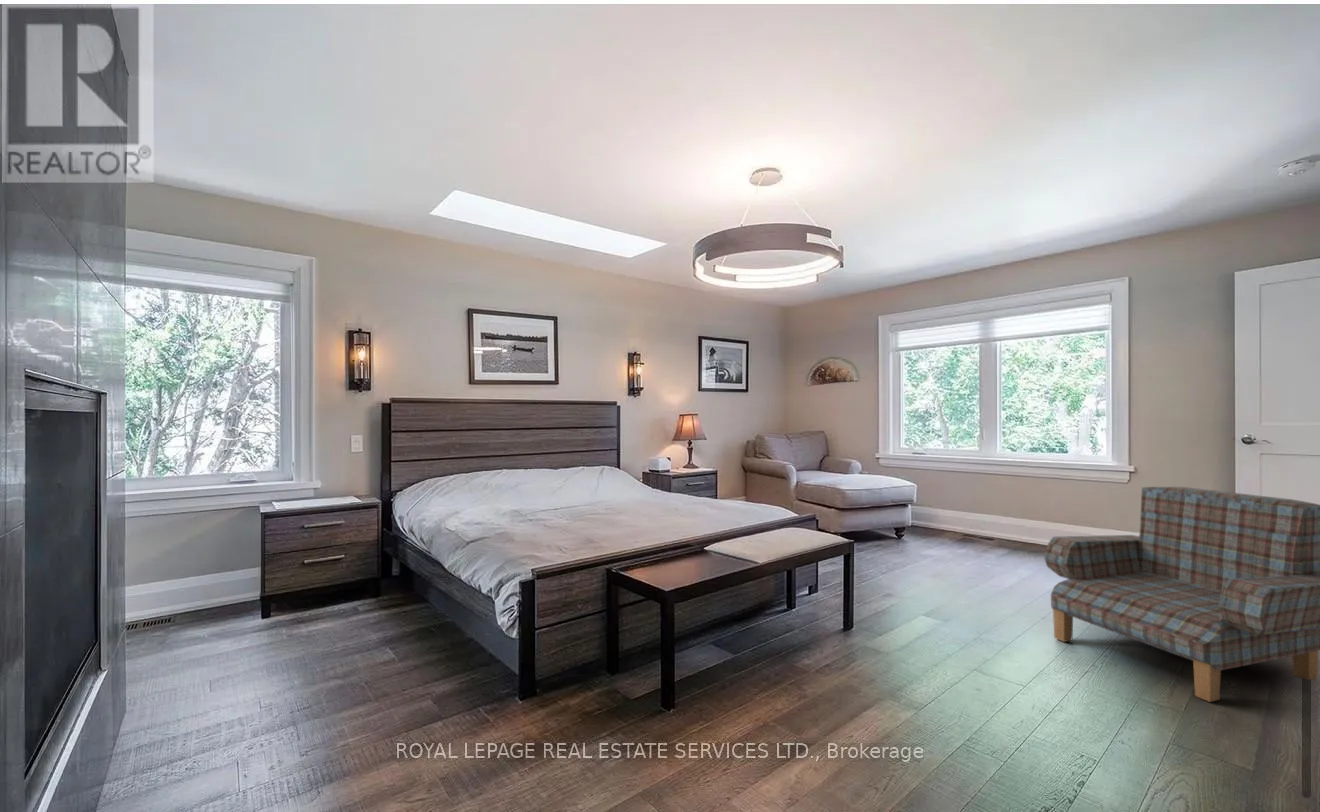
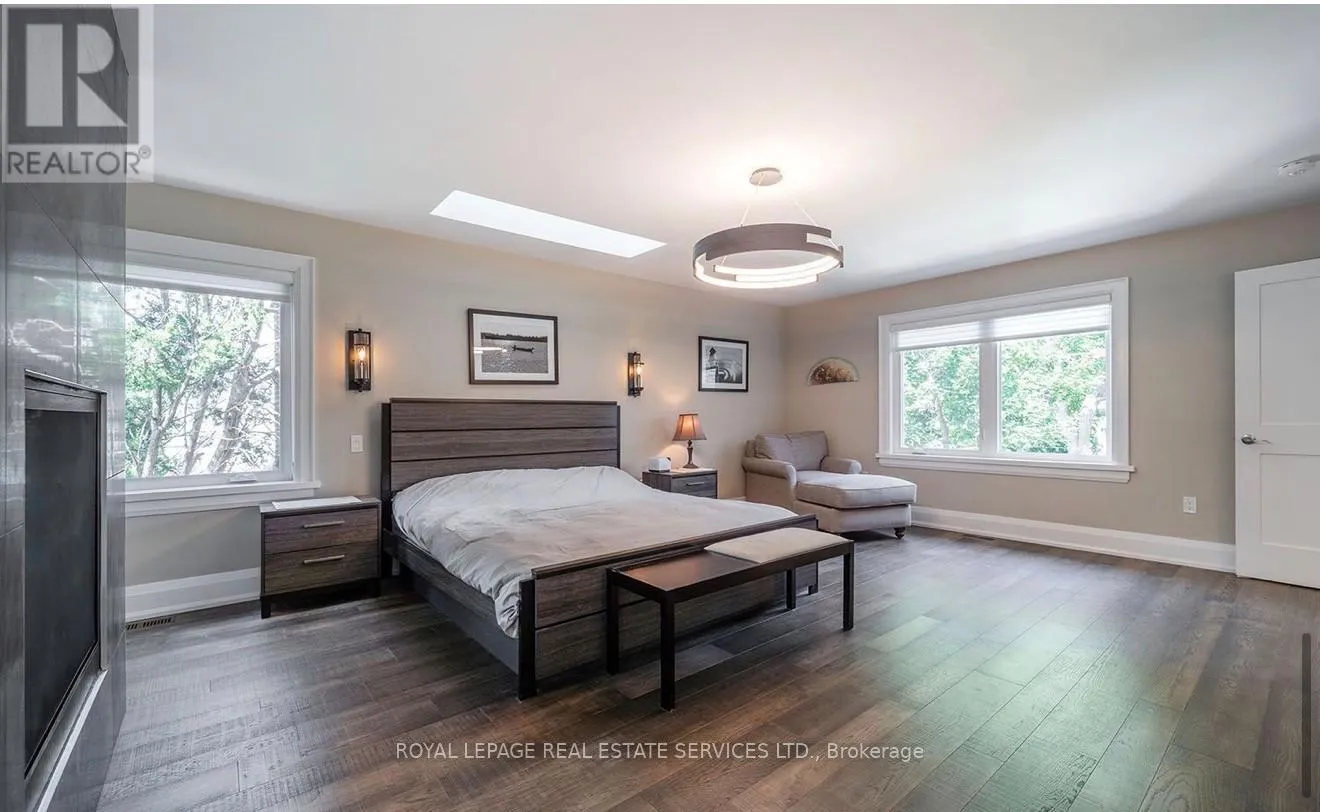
- armchair (1179, 575)
